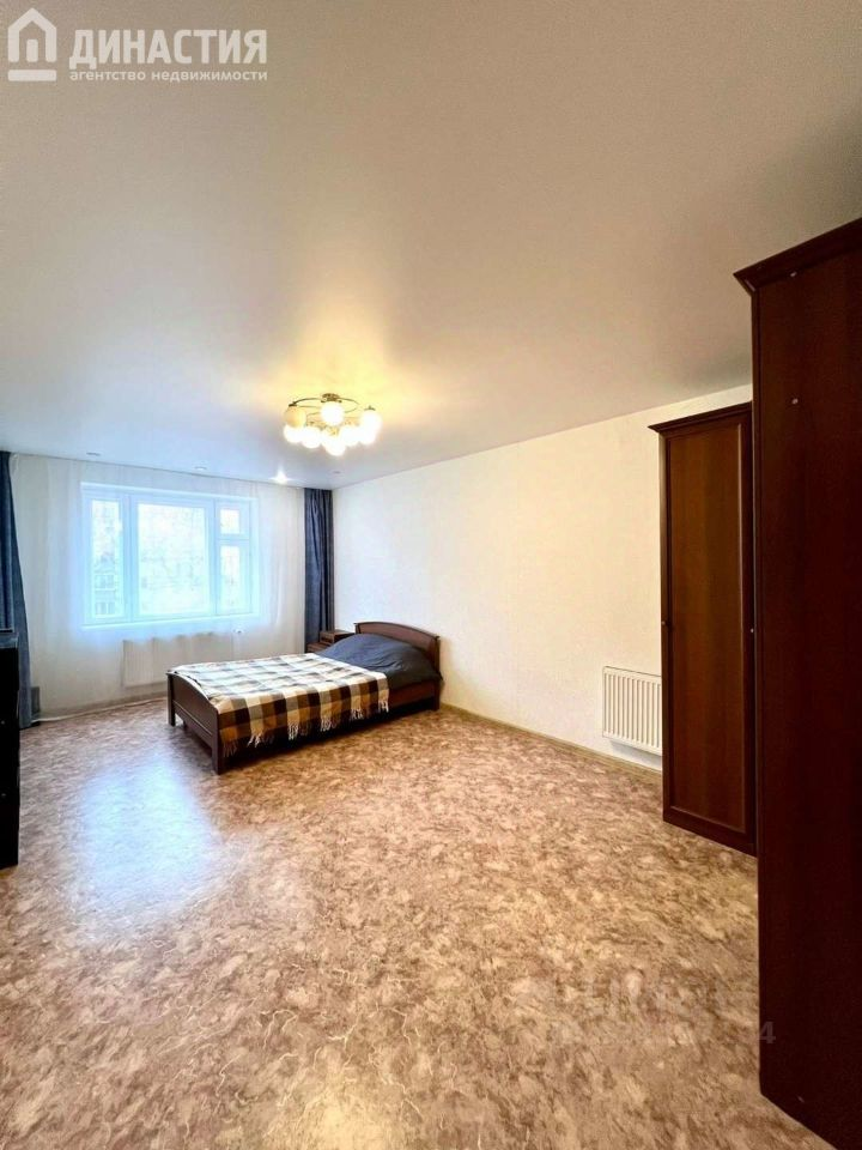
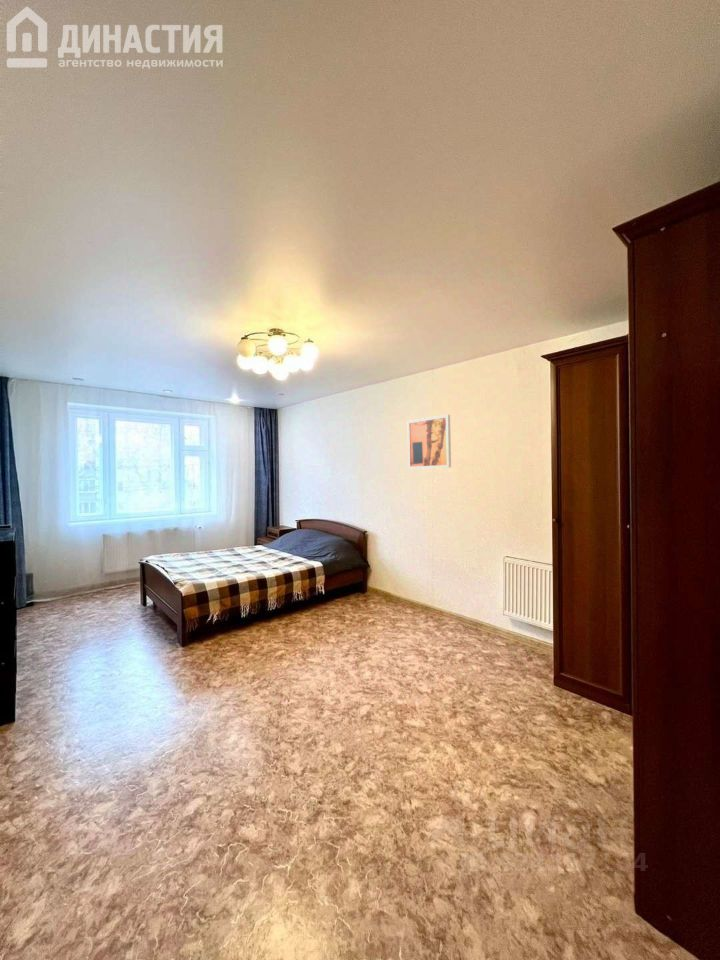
+ wall art (428, 443)
